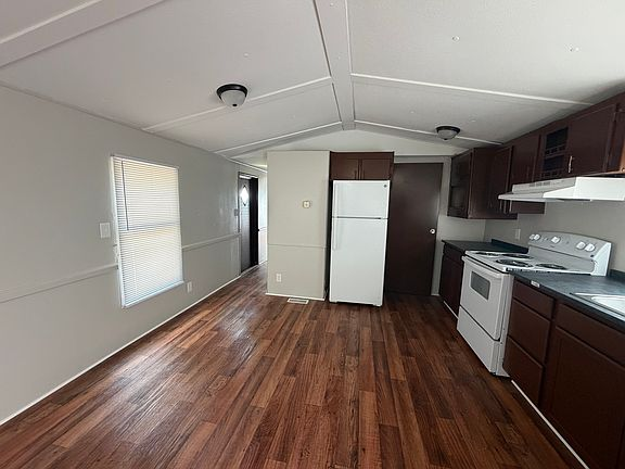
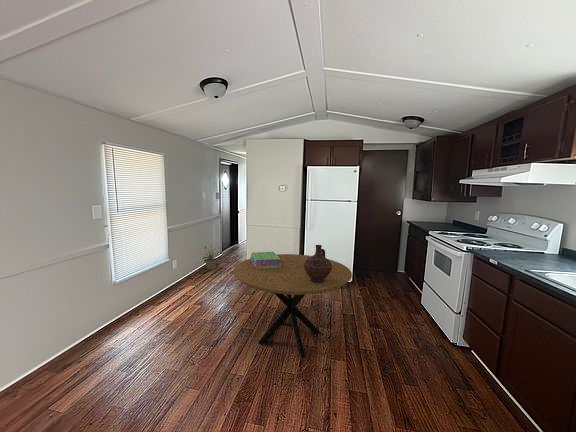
+ potted plant (210, 257)
+ ceramic jug (318, 263)
+ dining table (291, 303)
+ stack of books (265, 259)
